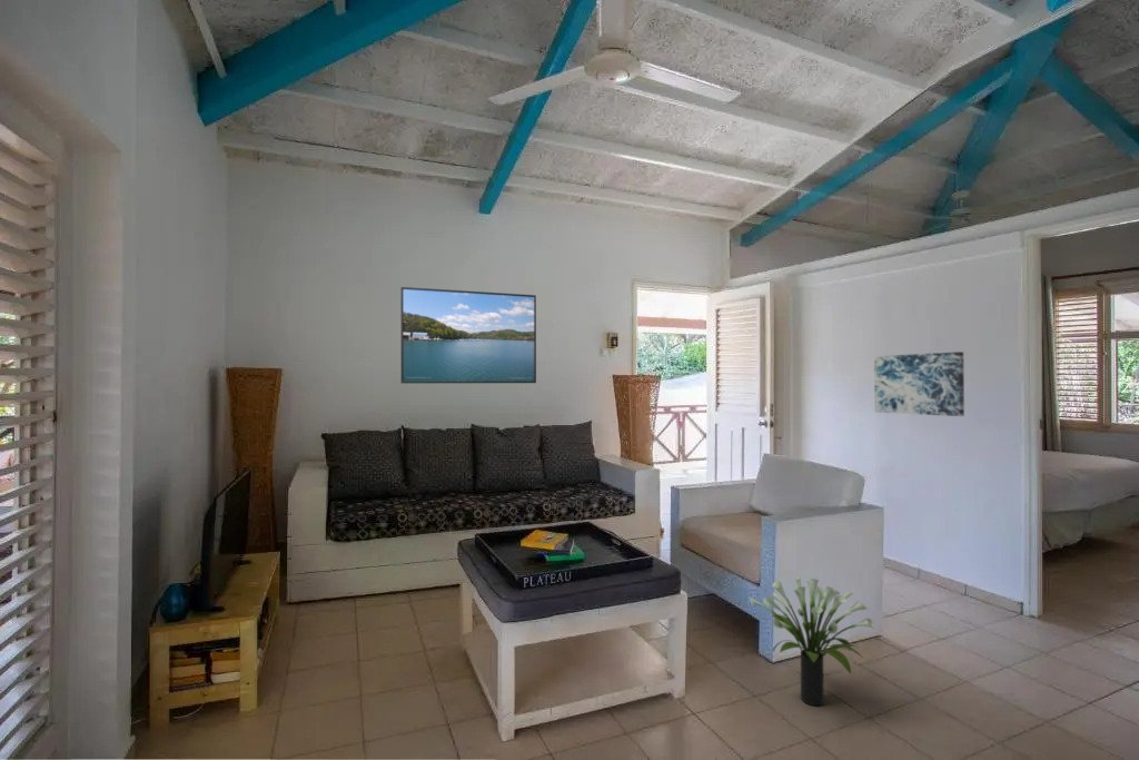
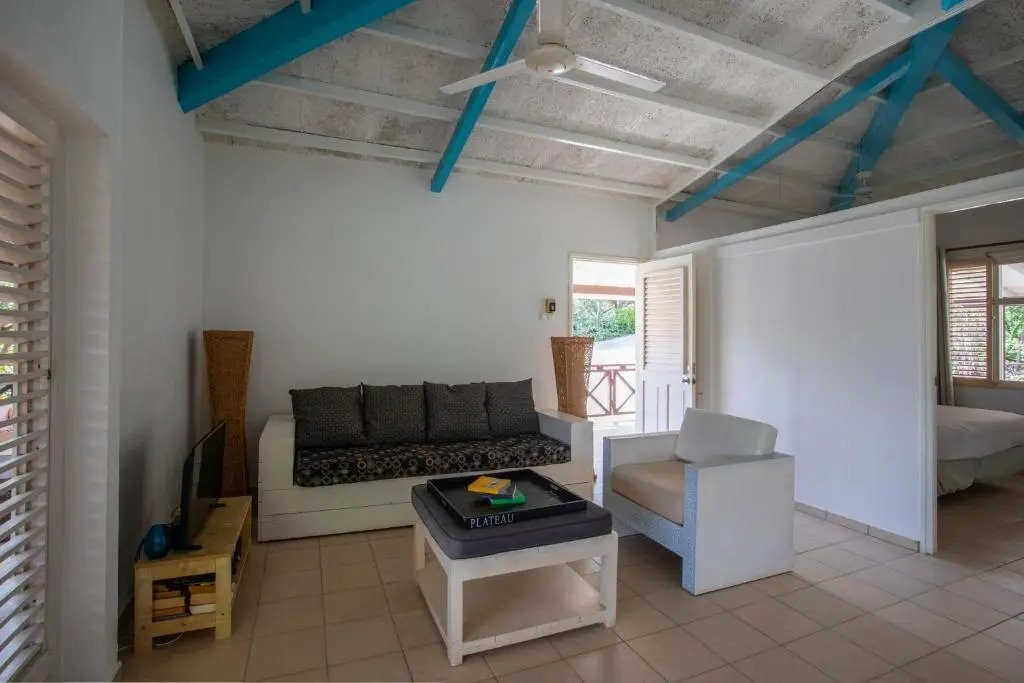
- potted plant (809, 638)
- wall art (915, 384)
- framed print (471, 337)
